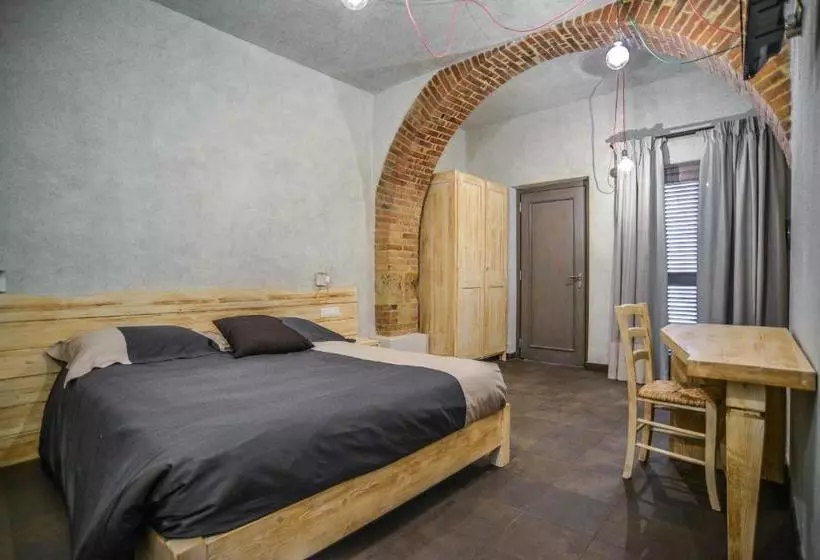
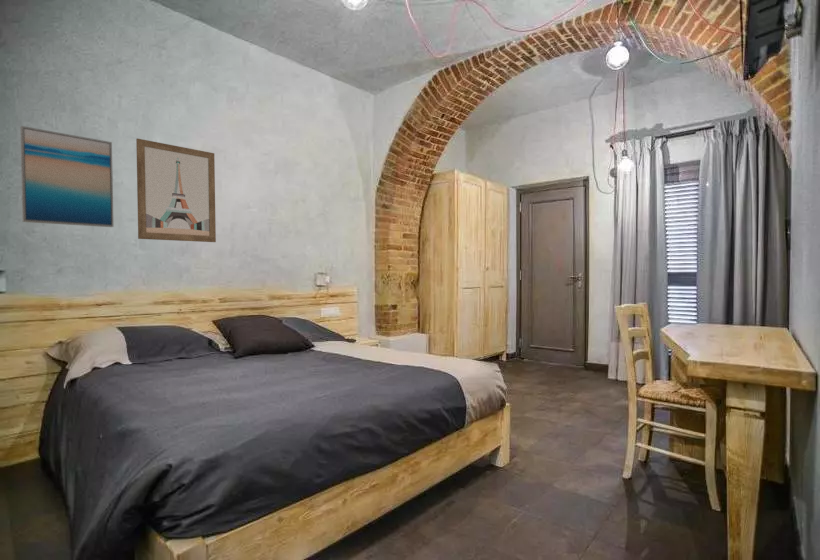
+ wall art (178, 193)
+ wall art (69, 179)
